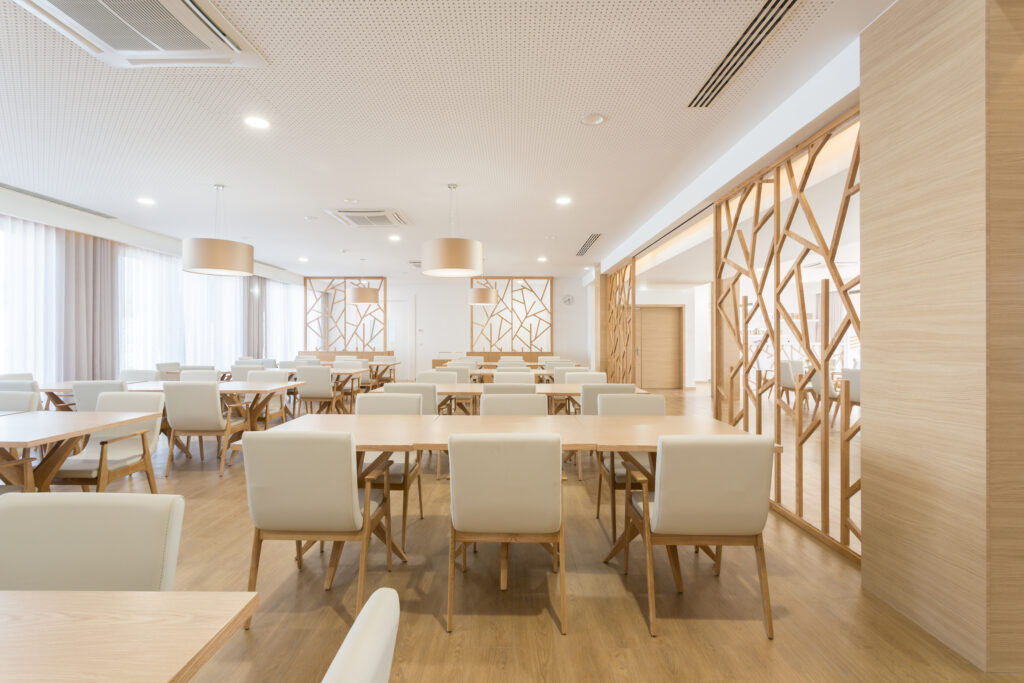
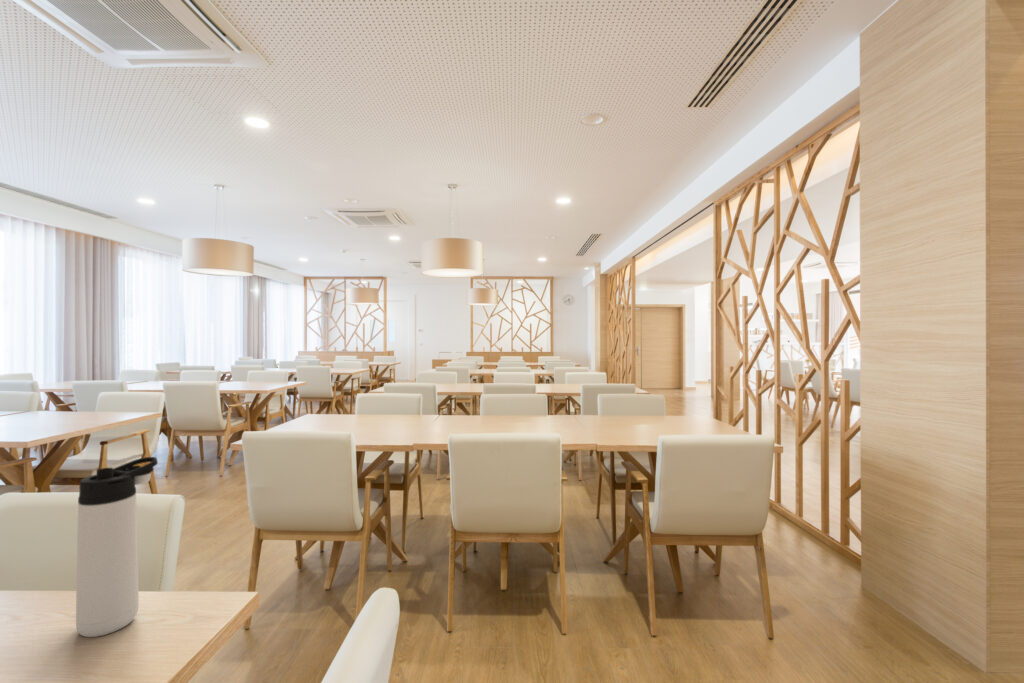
+ thermos bottle (120, 541)
